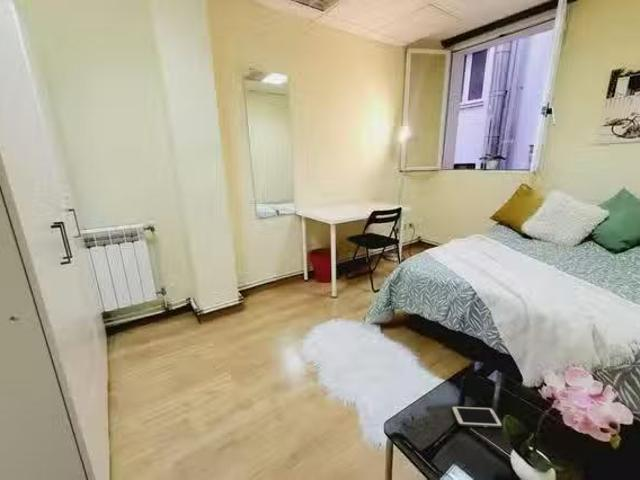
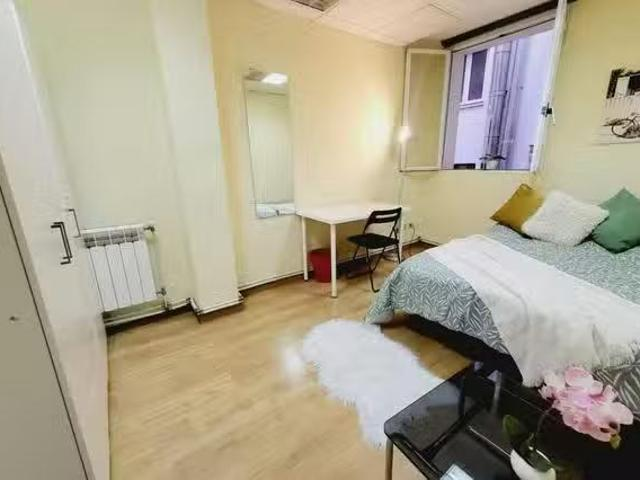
- cell phone (476, 416)
